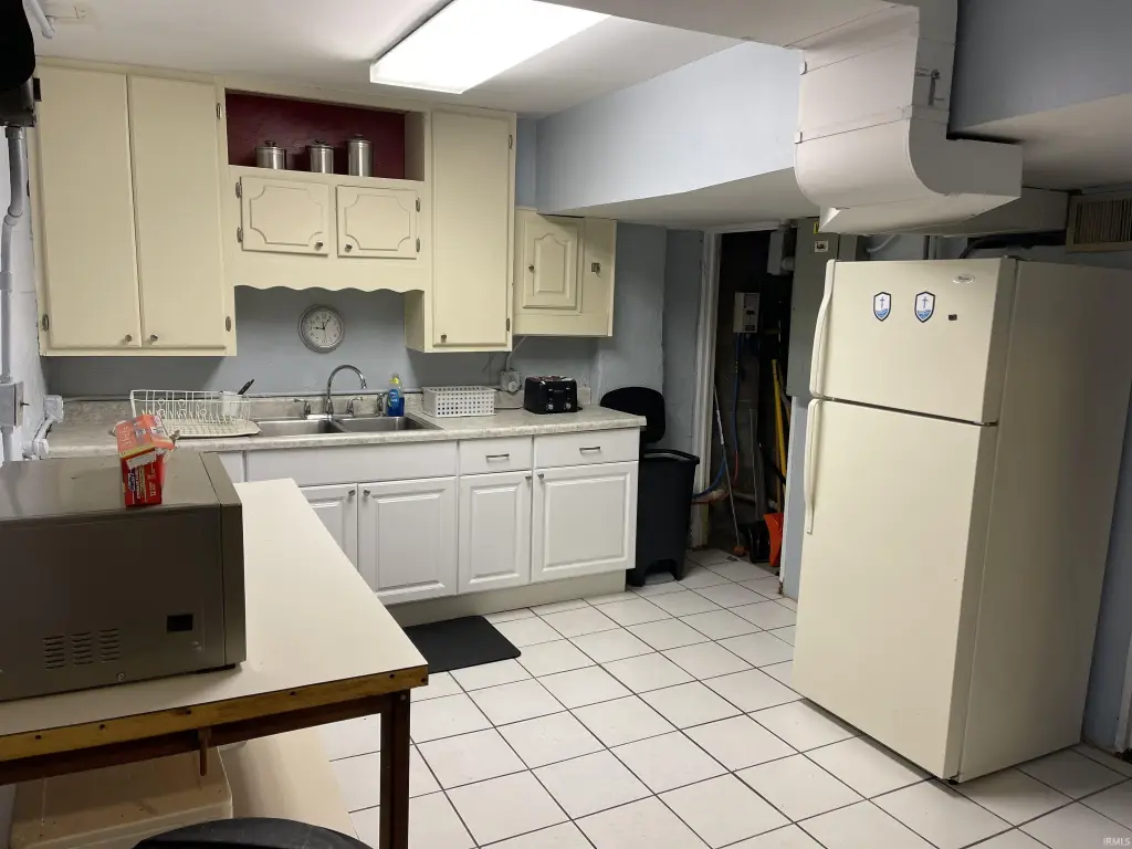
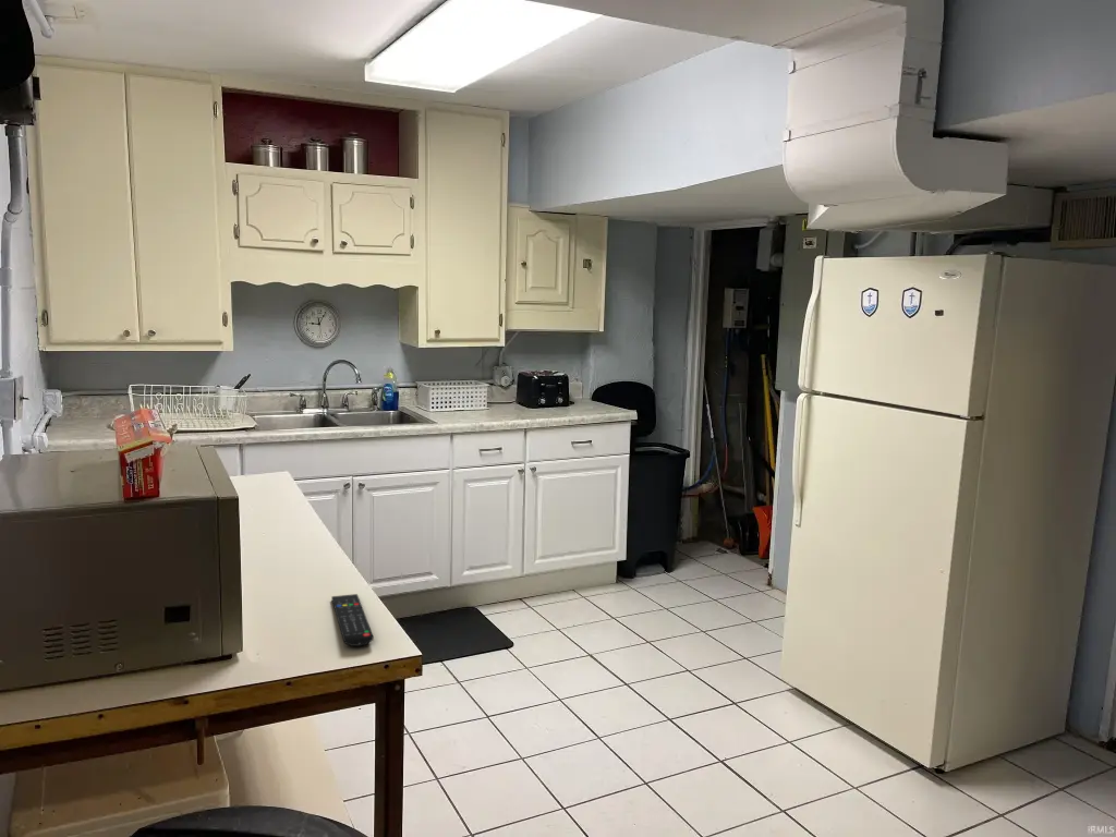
+ remote control (351, 618)
